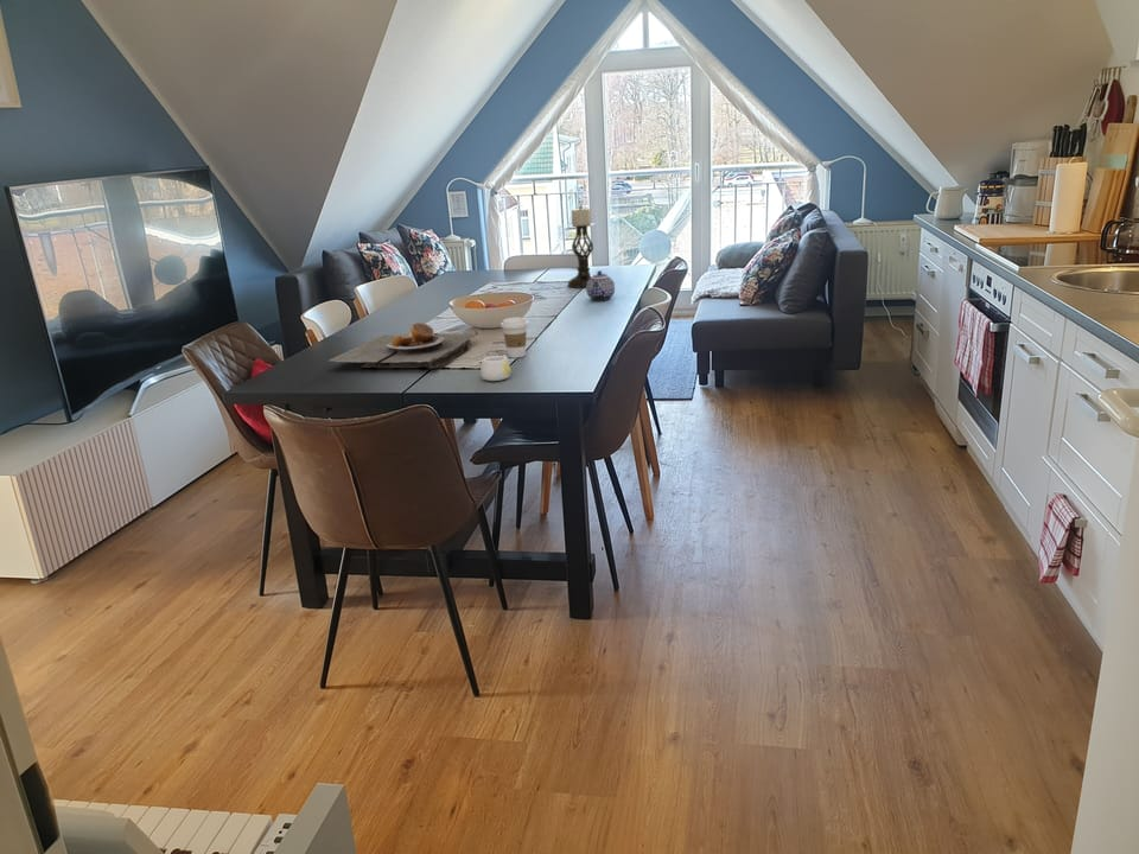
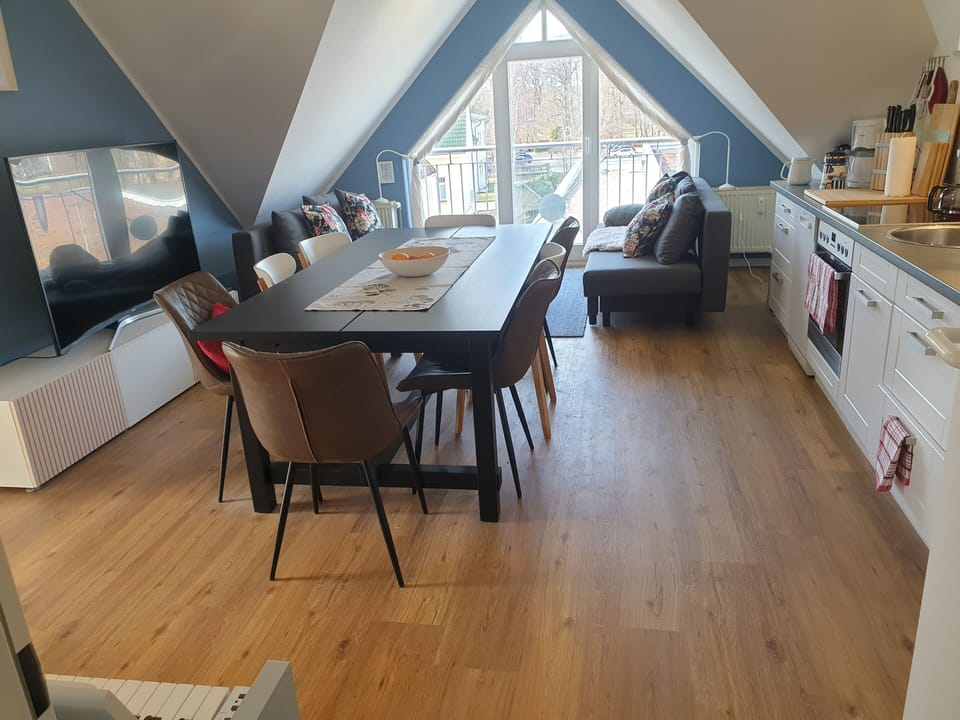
- candle holder (583, 246)
- teapot (599, 285)
- mug (497, 367)
- coffee cup (515, 337)
- plate (406, 340)
